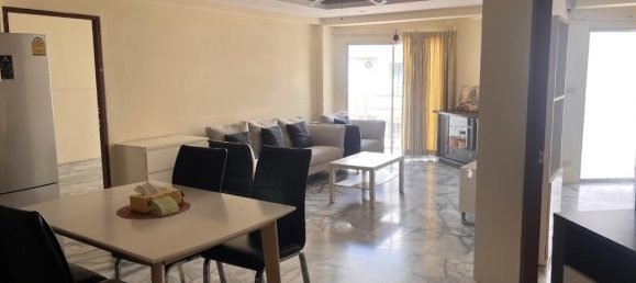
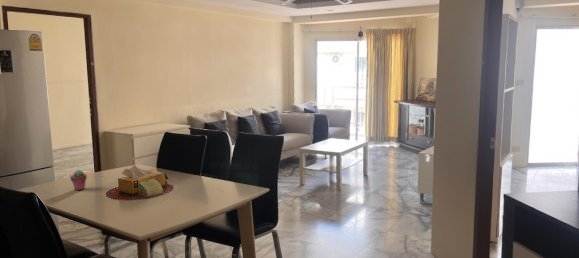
+ potted succulent (78, 179)
